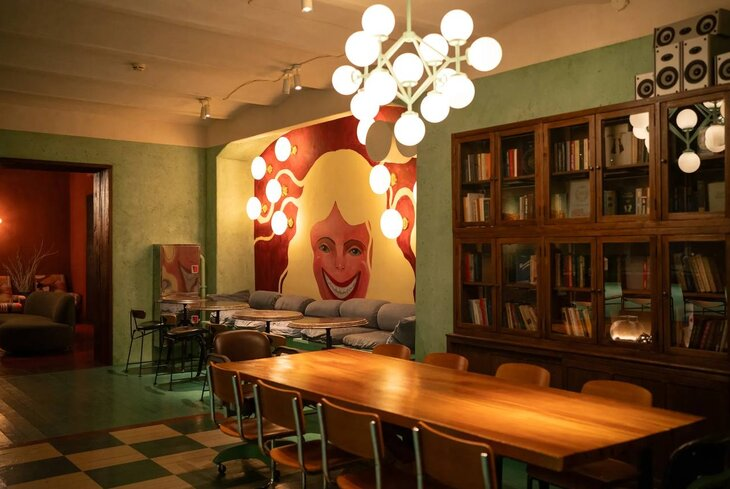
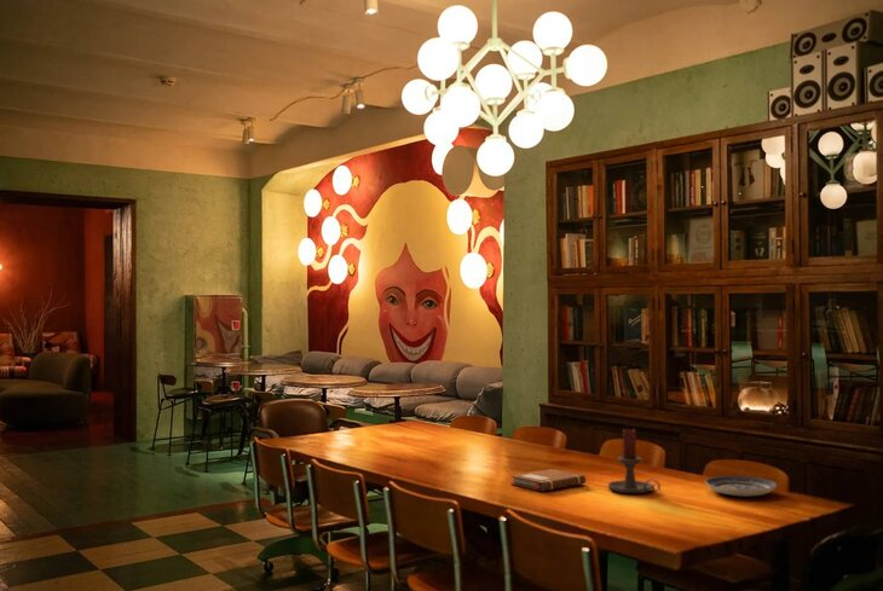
+ plate (740, 487)
+ notebook (547, 480)
+ candle holder (635, 459)
